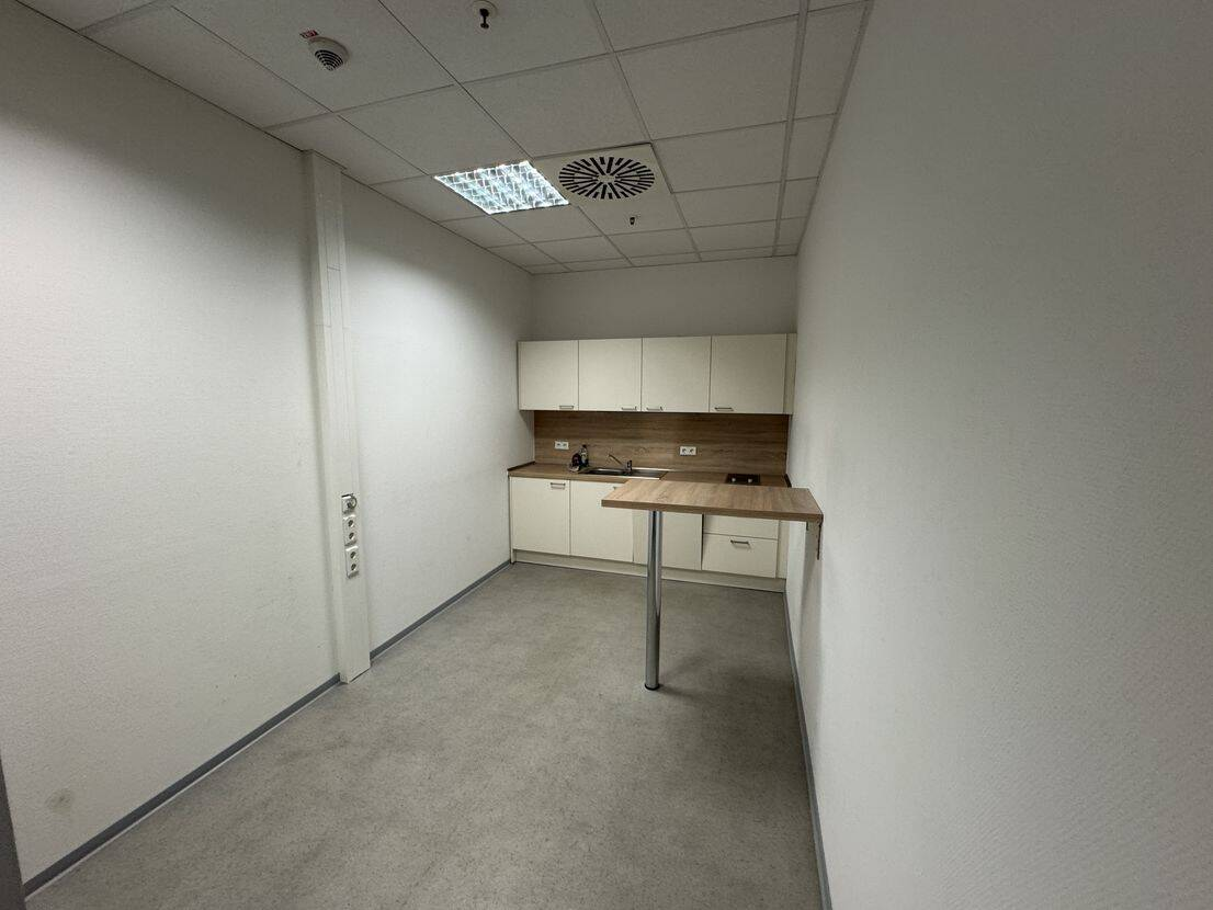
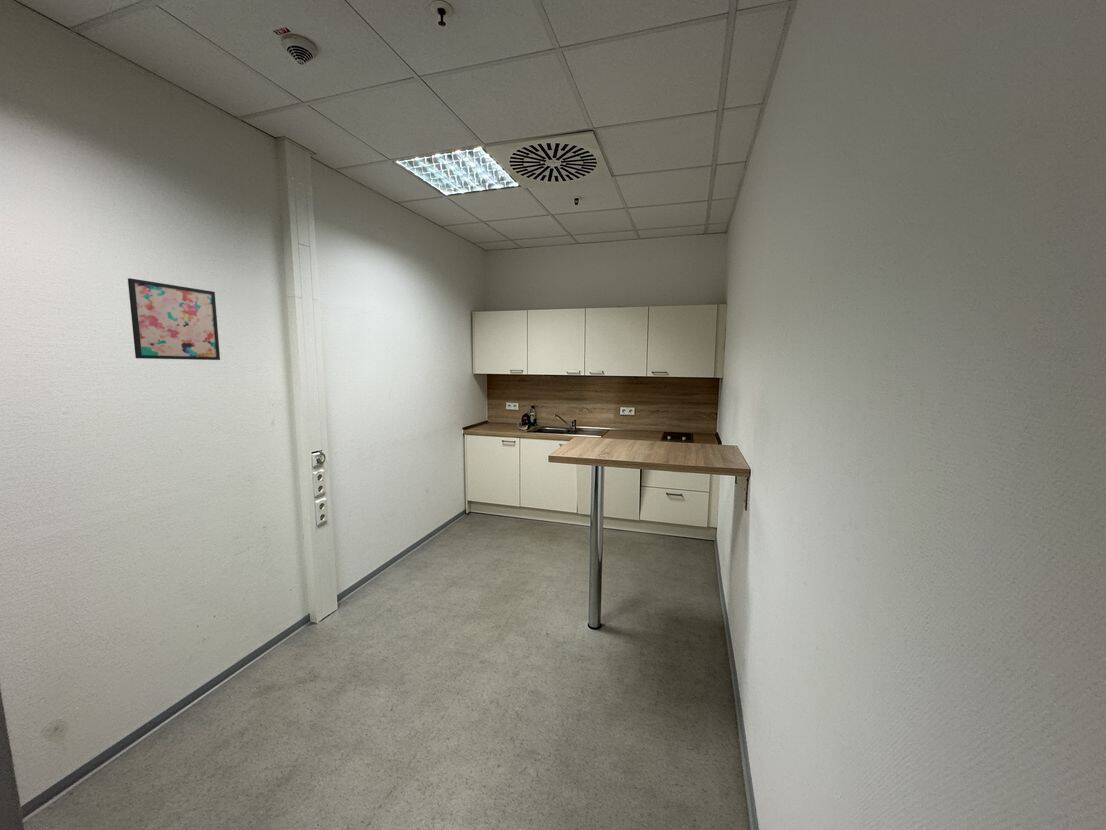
+ wall art (177, 322)
